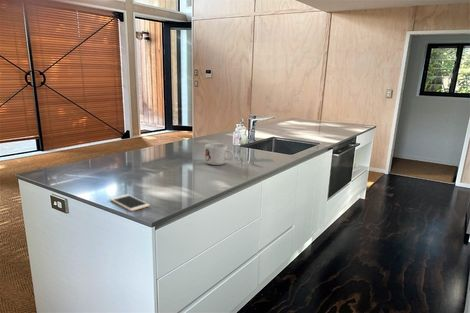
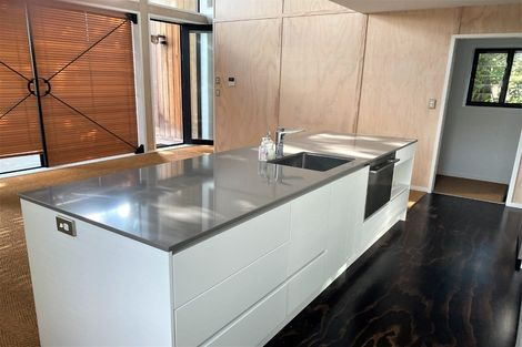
- cell phone (129, 202)
- mug (219, 154)
